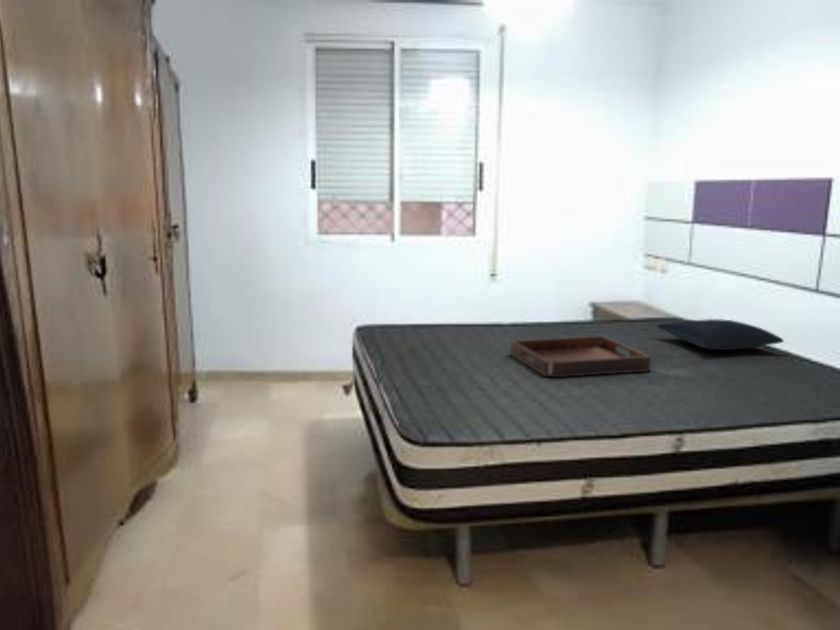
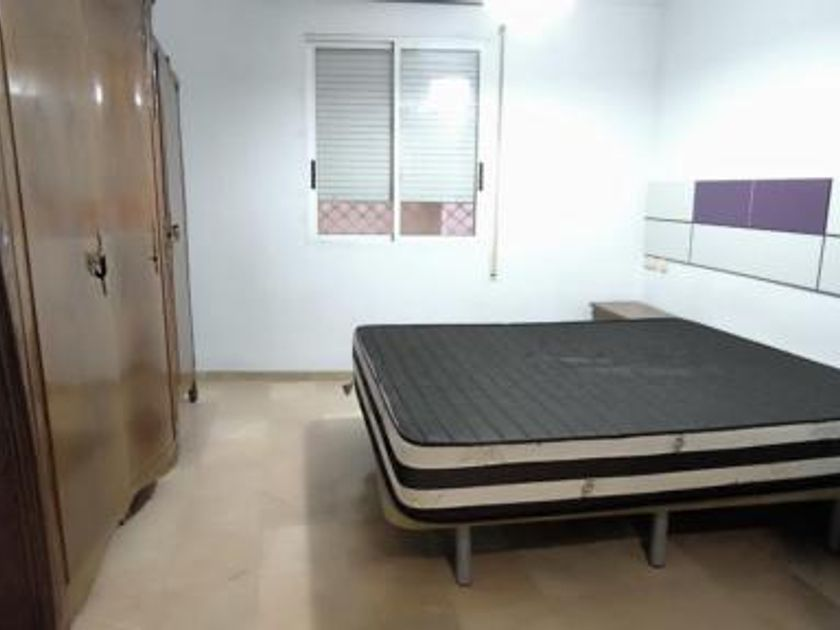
- serving tray (576, 354)
- pillow (716, 332)
